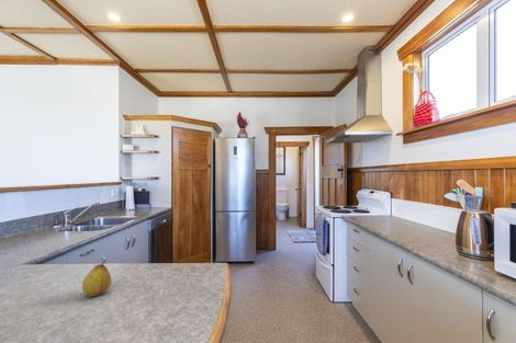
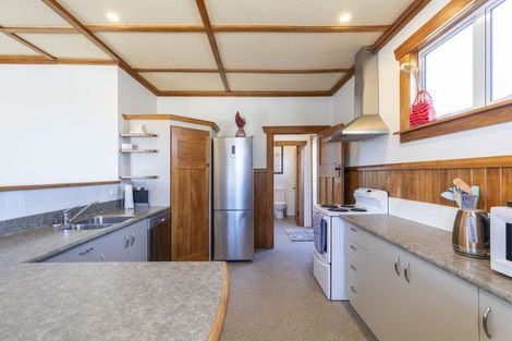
- fruit (97, 276)
